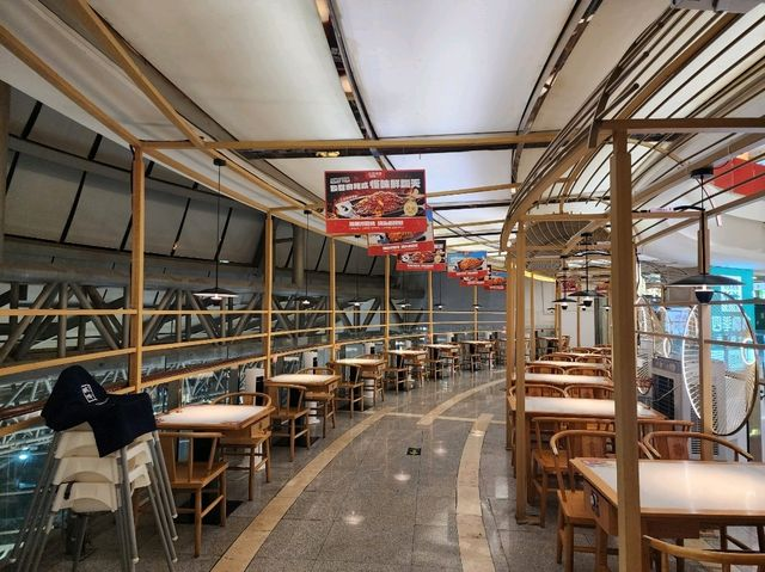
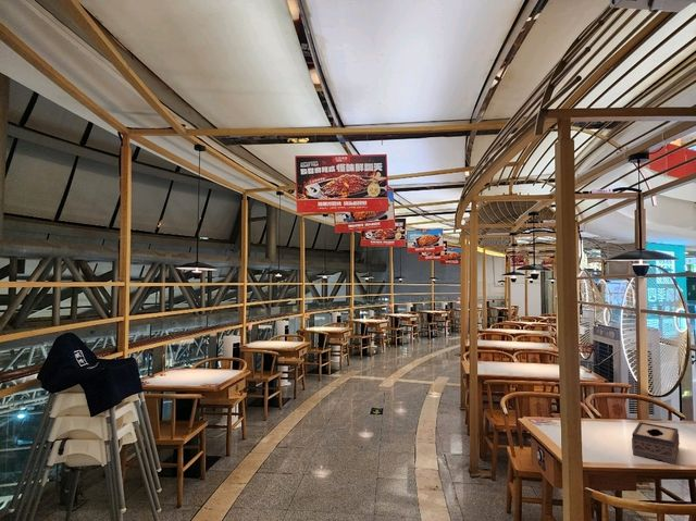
+ tissue box (656, 441)
